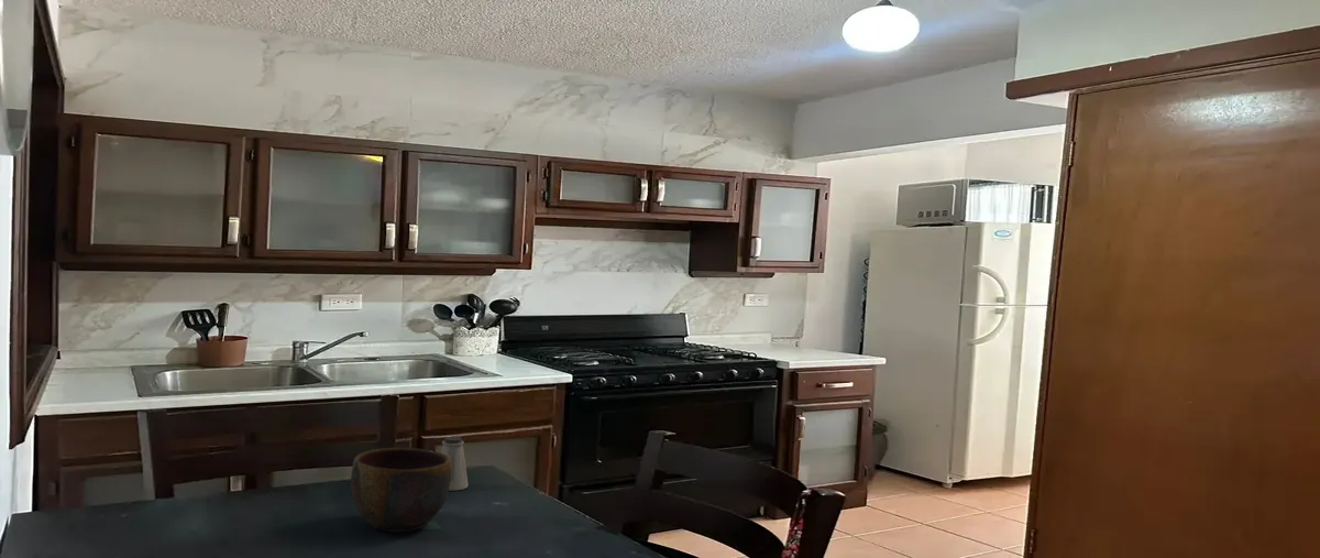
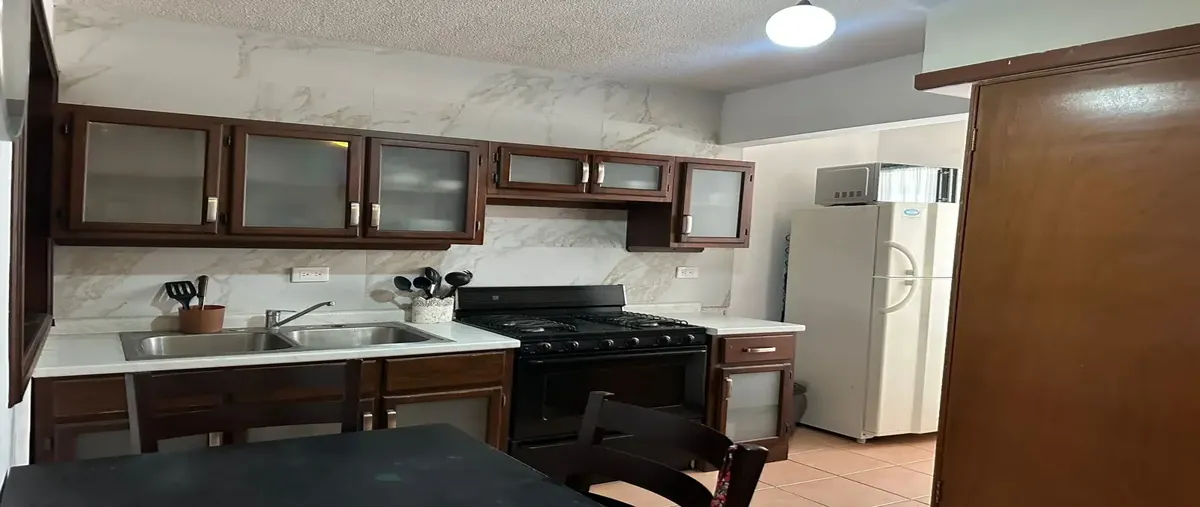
- saltshaker (451, 461)
- bowl (400, 490)
